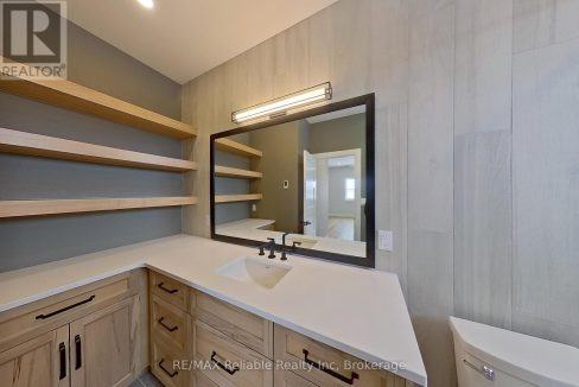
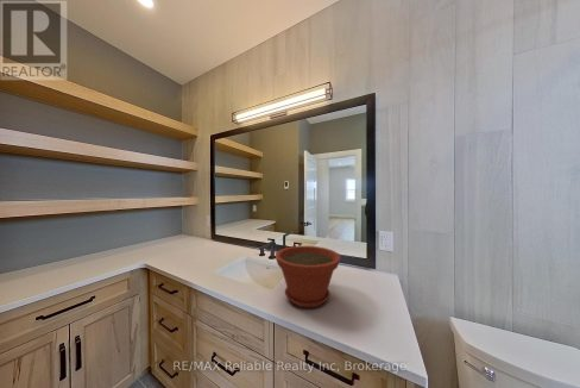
+ plant pot (307, 275)
